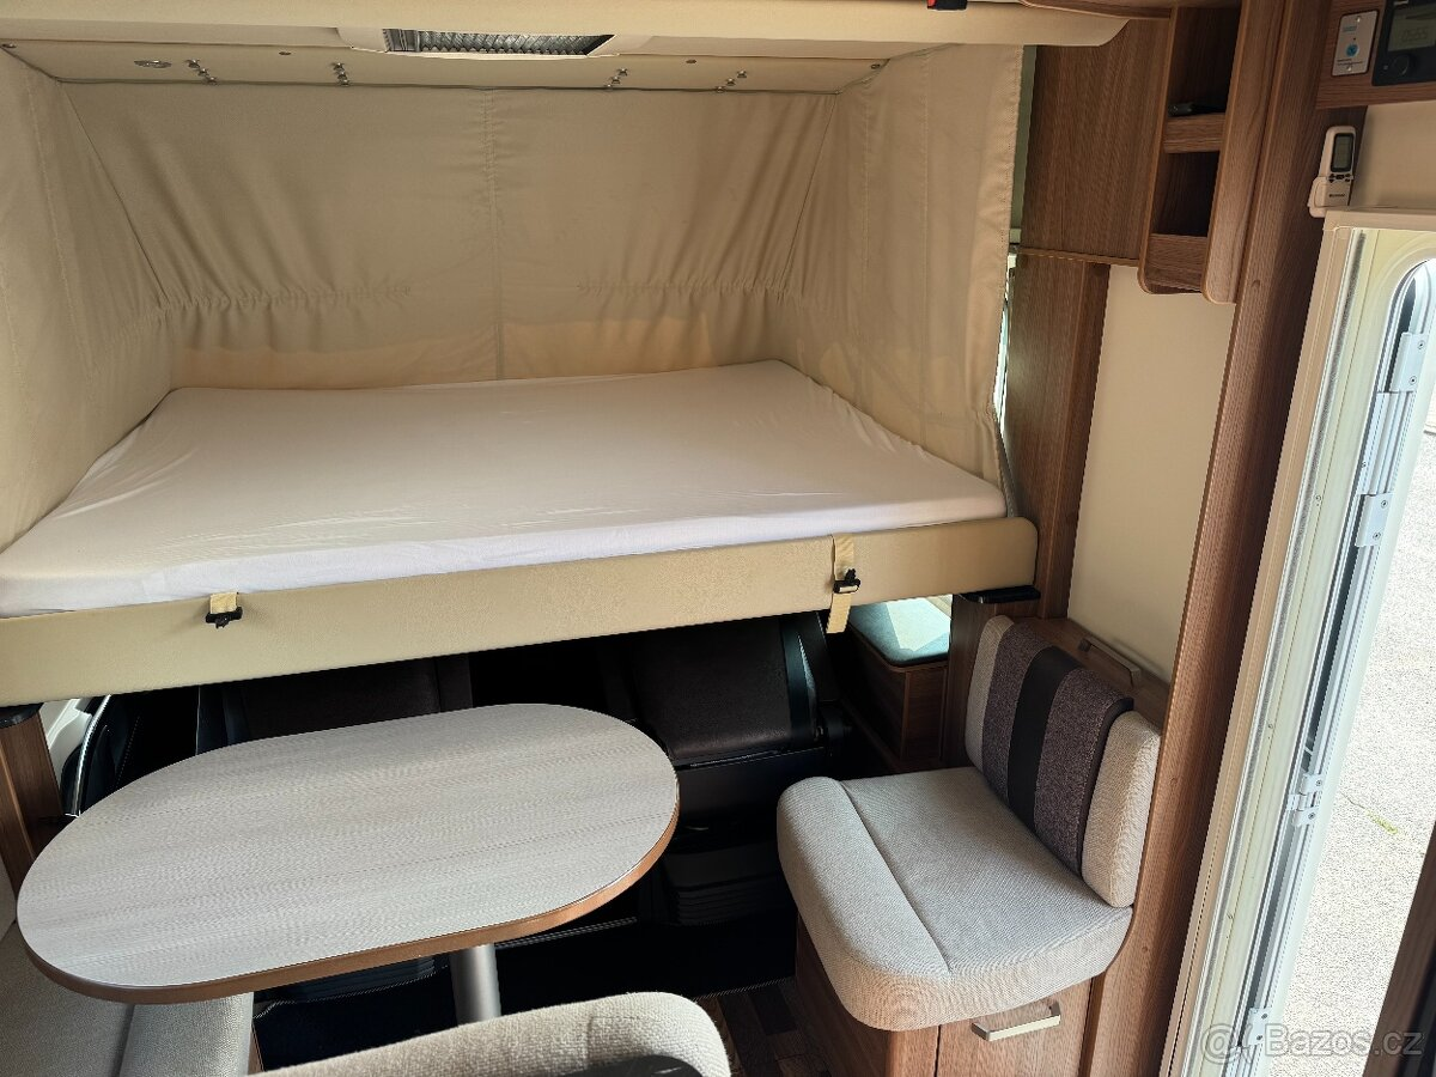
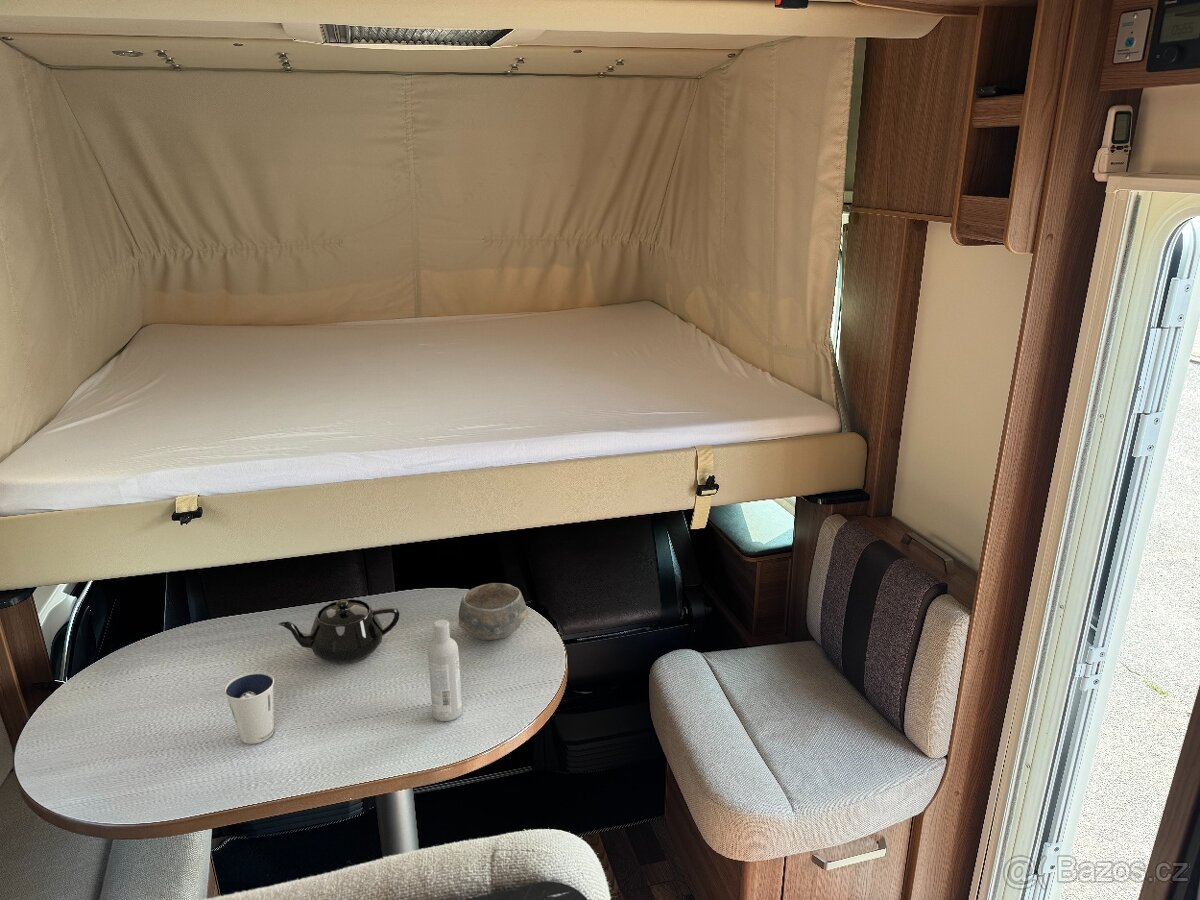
+ bottle (444, 668)
+ bowl (491, 615)
+ teapot (341, 627)
+ dixie cup (253, 709)
